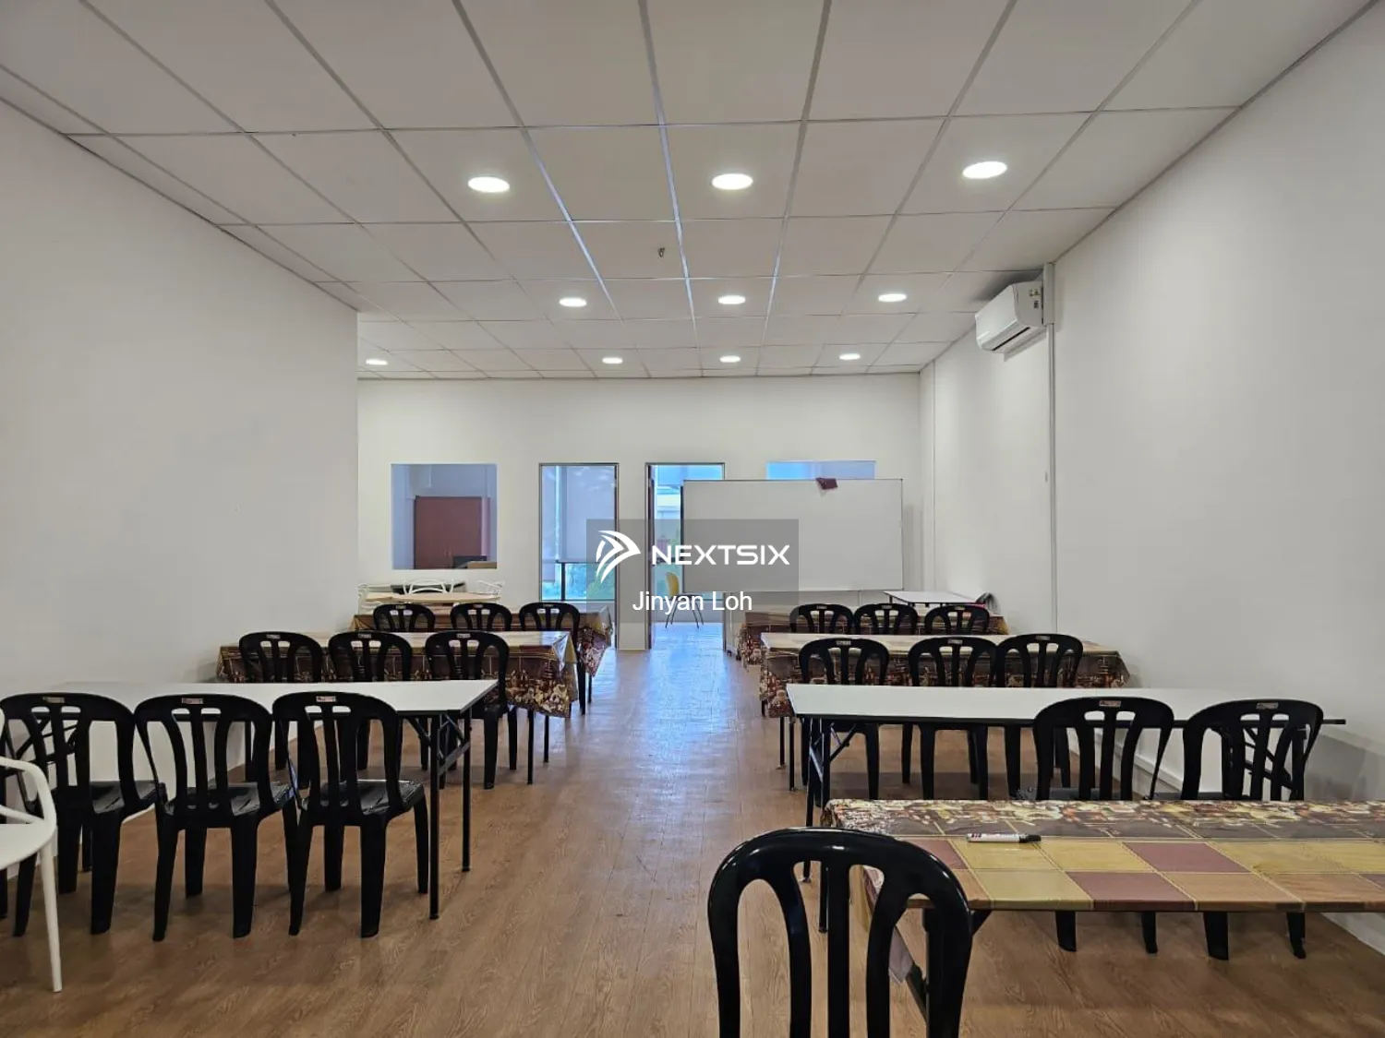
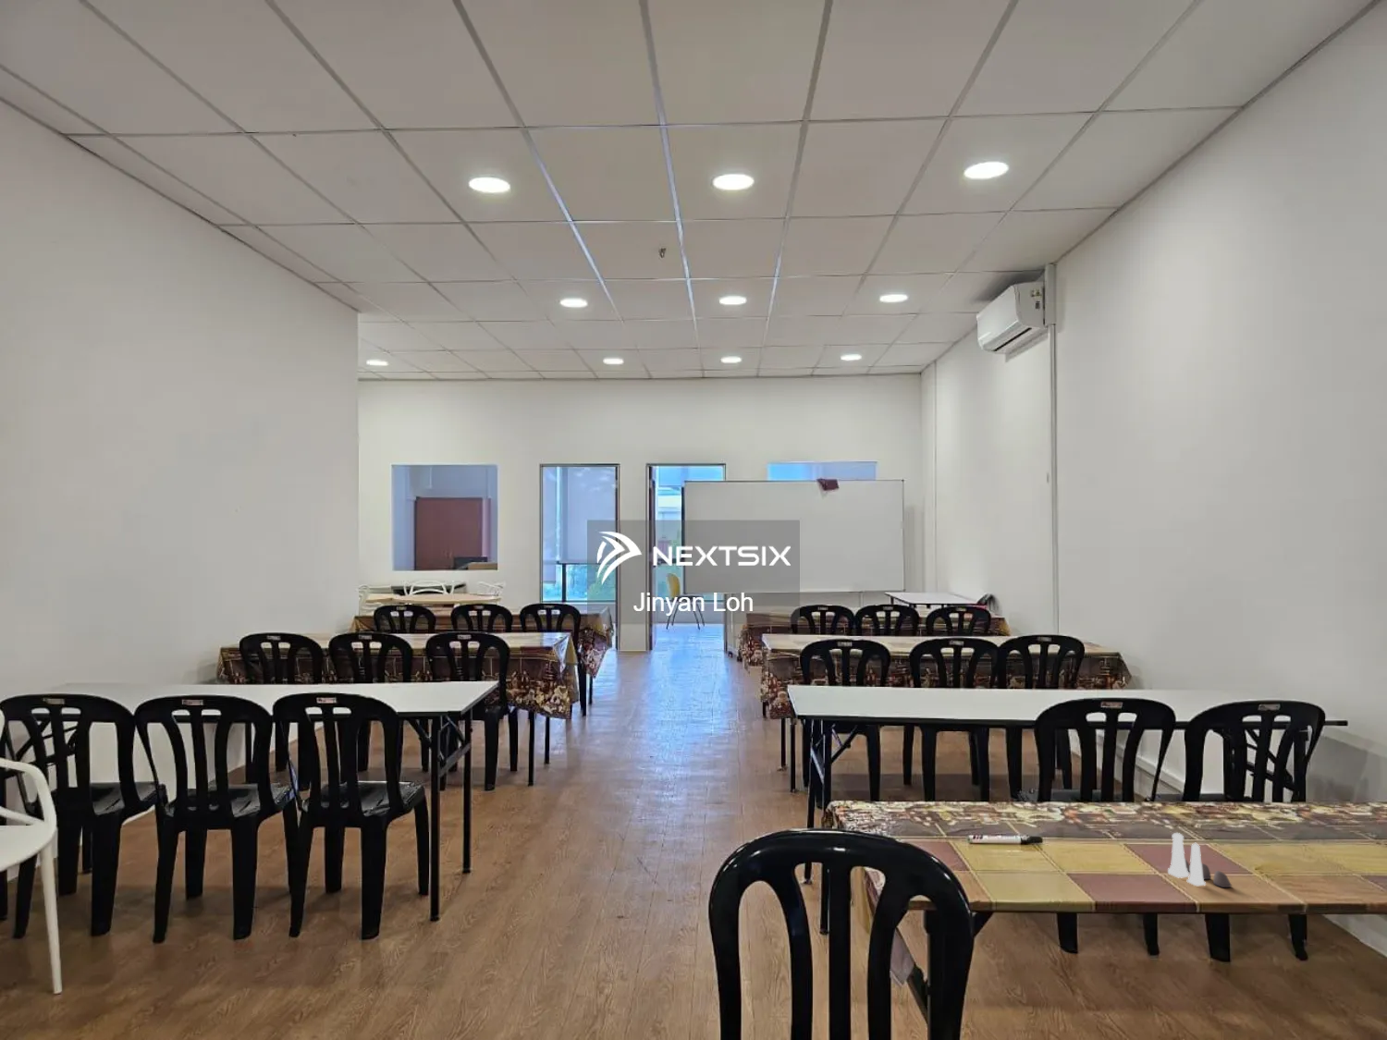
+ salt and pepper shaker set (1193, 856)
